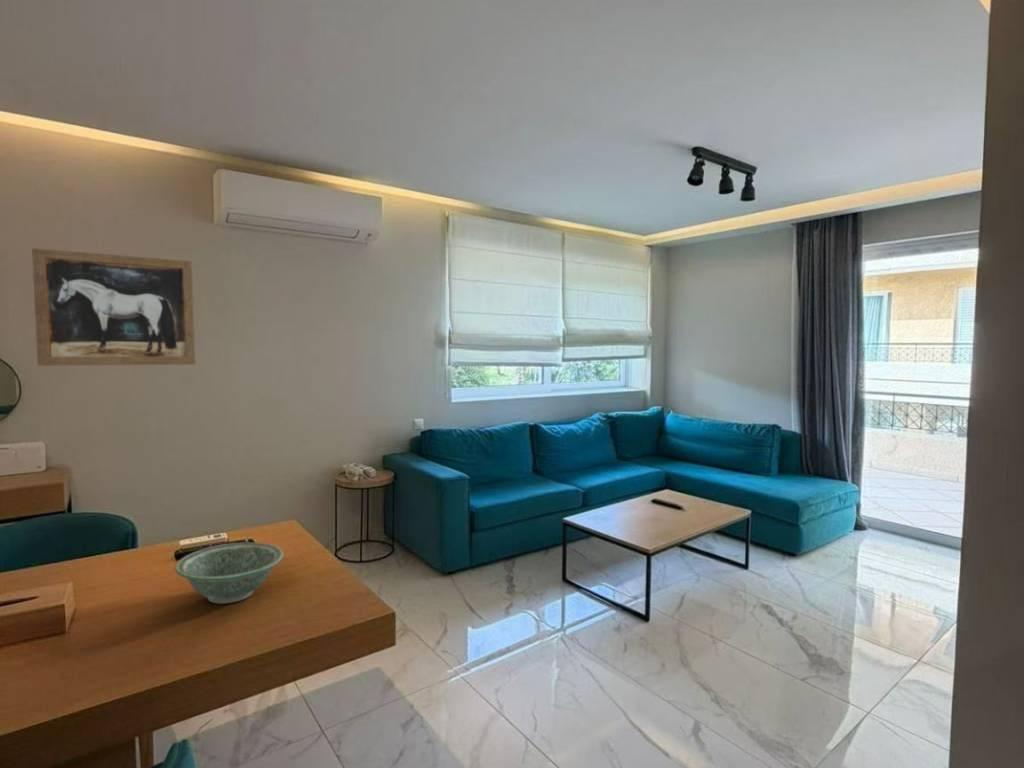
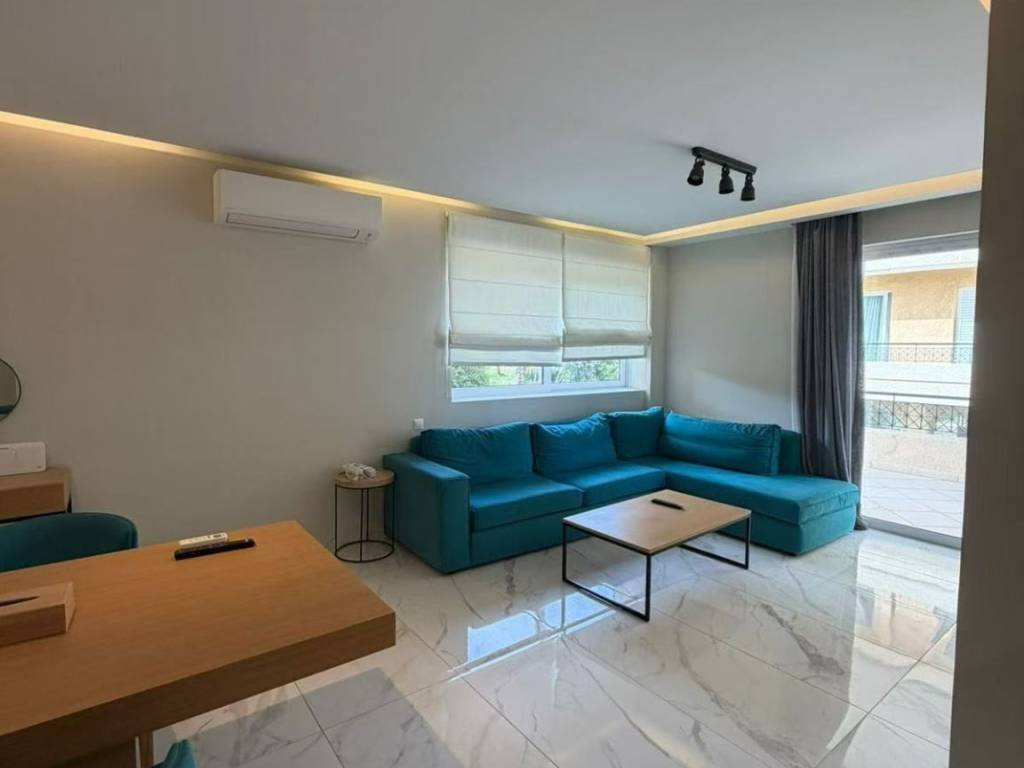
- bowl (231, 576)
- wall art (119, 310)
